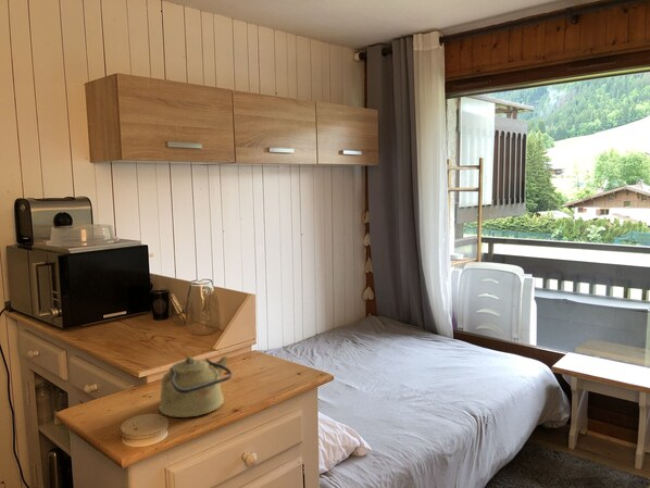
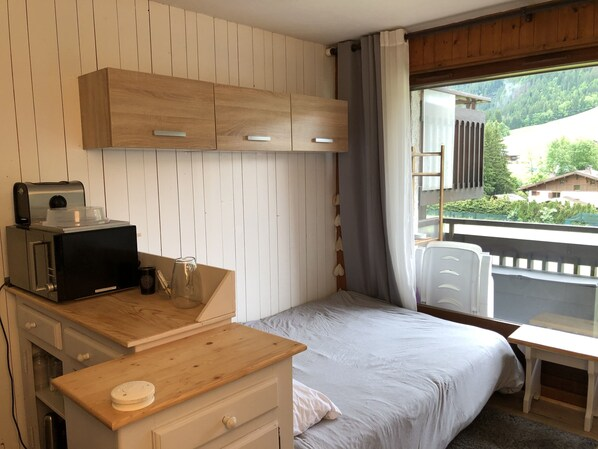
- kettle (197, 378)
